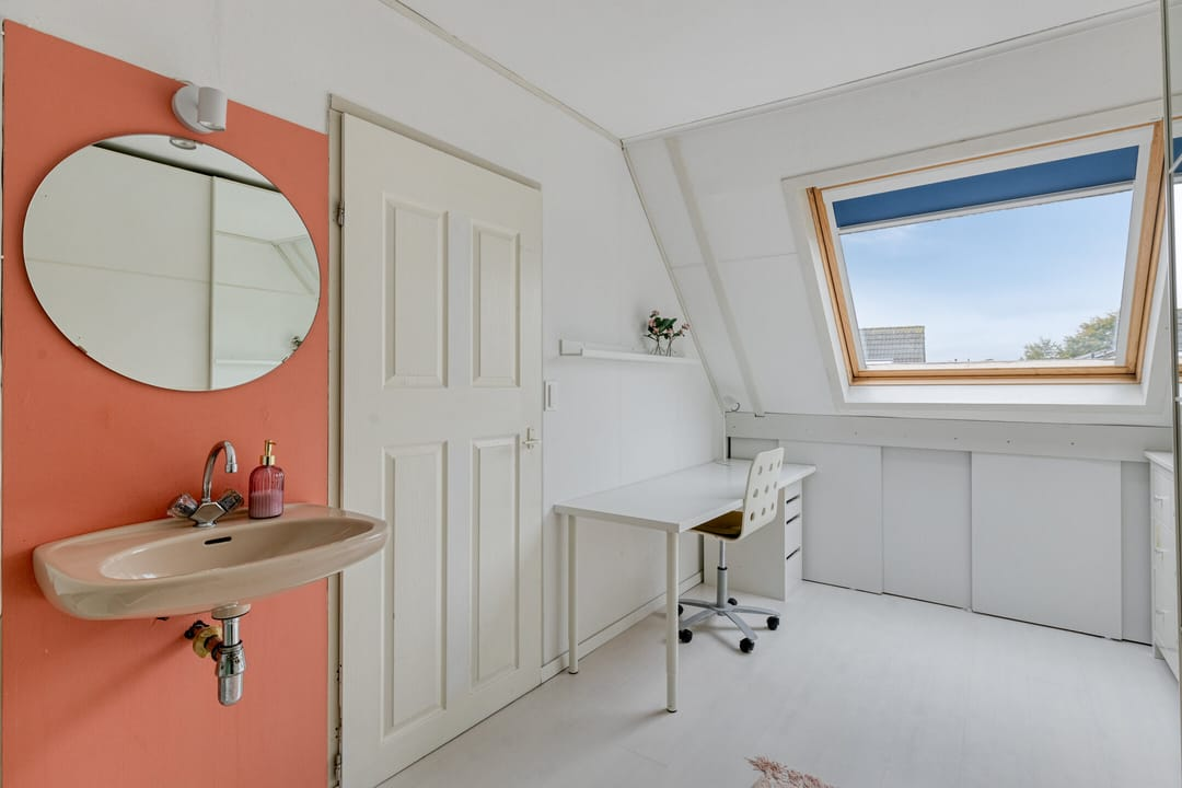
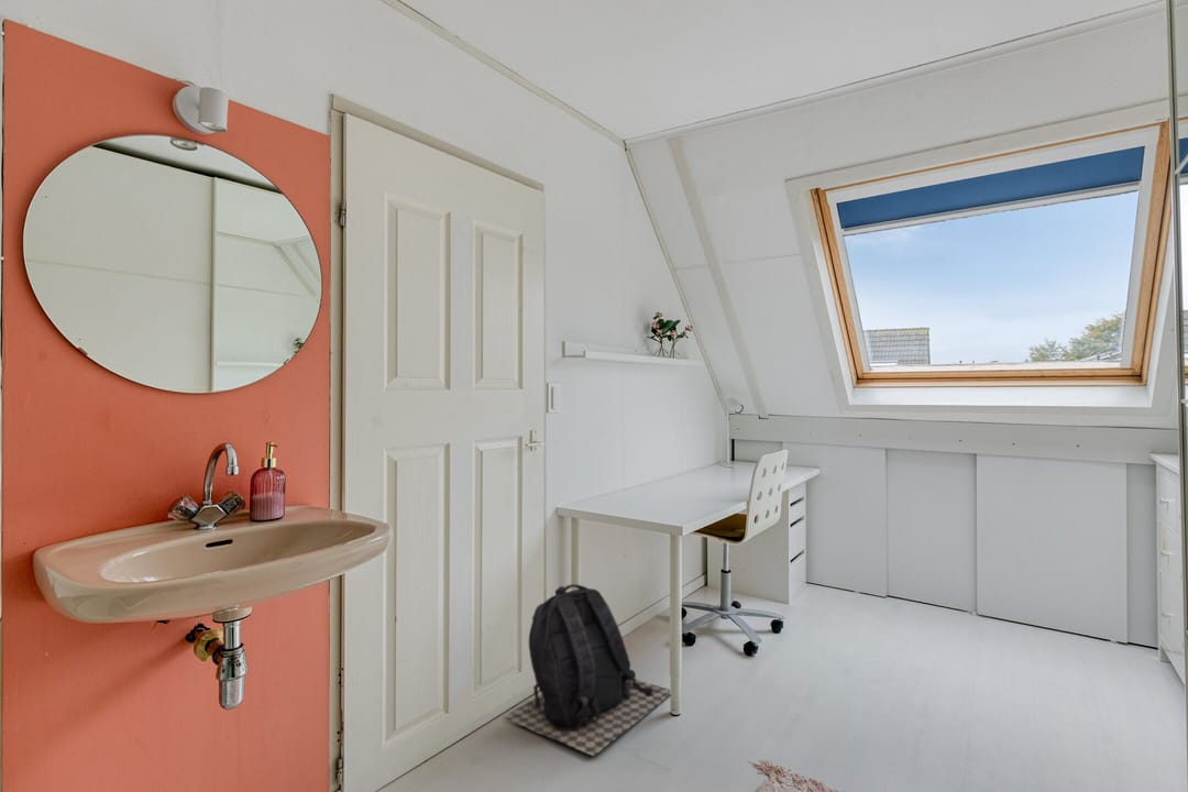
+ backpack (592, 645)
